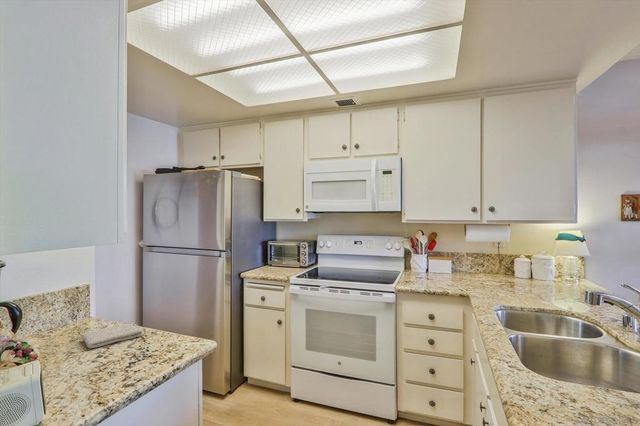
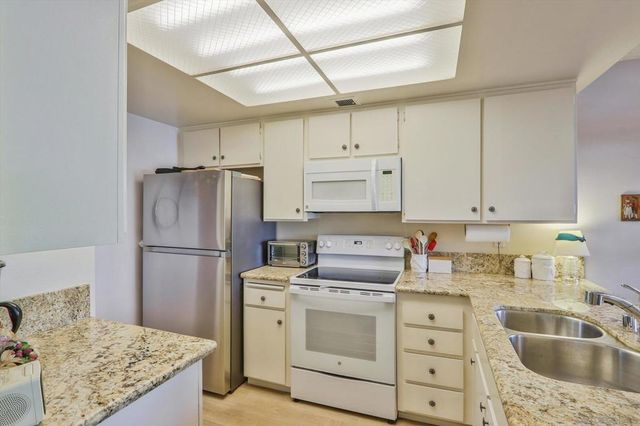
- washcloth (113, 334)
